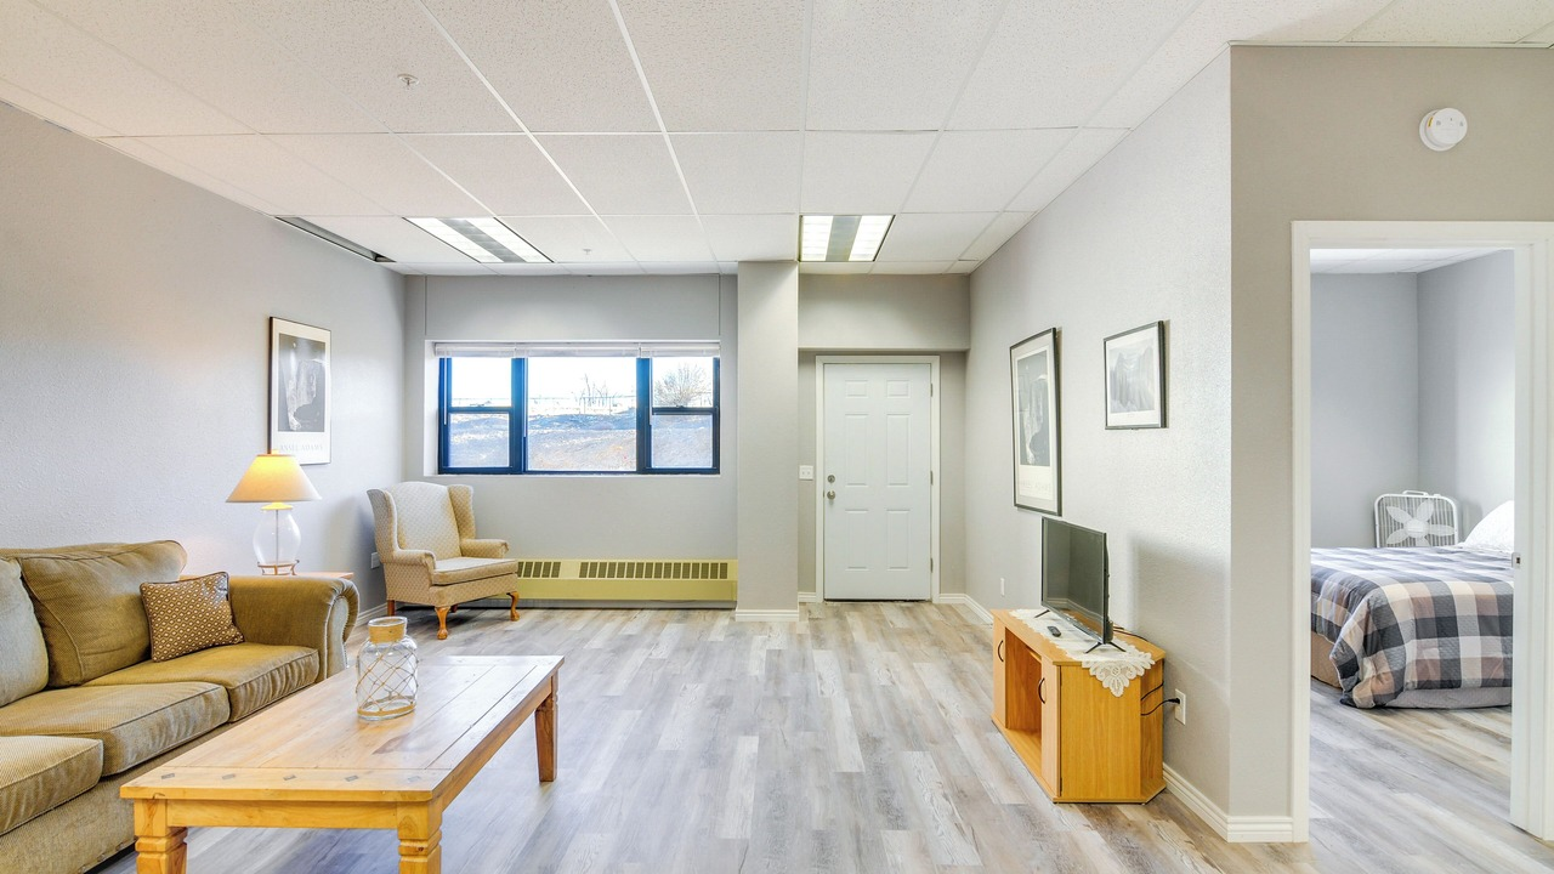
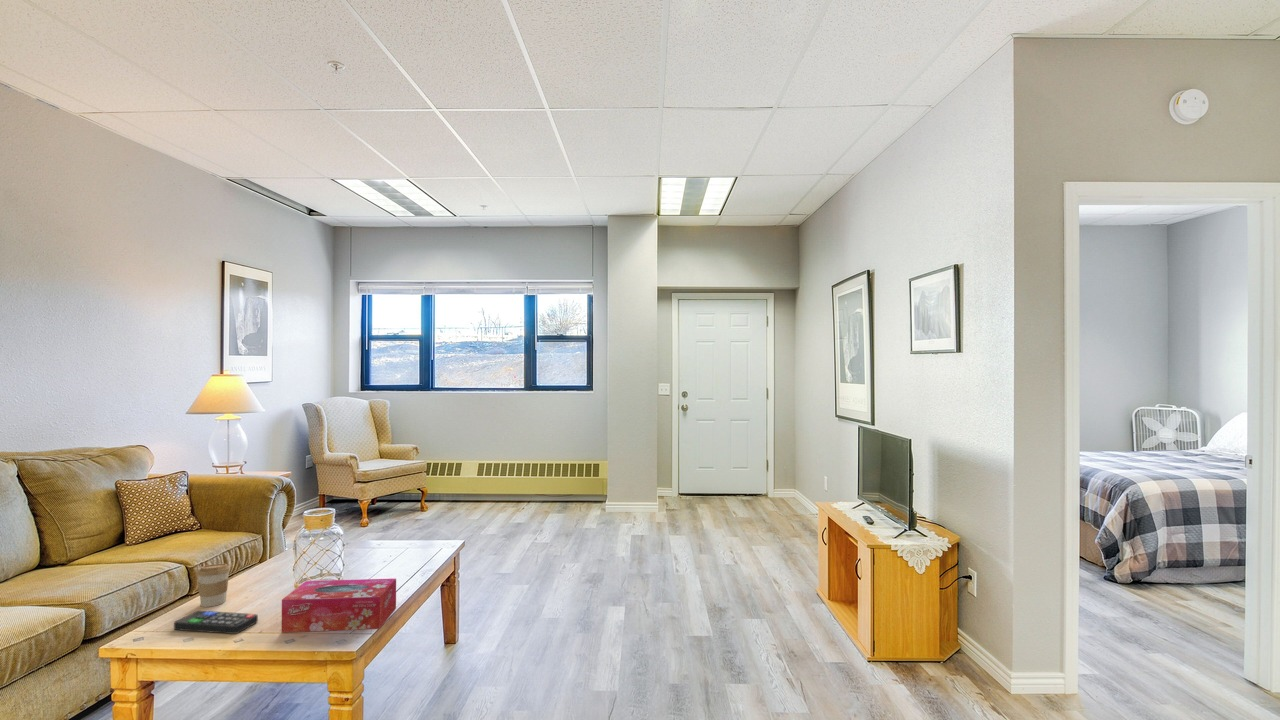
+ coffee cup (213, 583)
+ tissue box (341, 604)
+ remote control (216, 621)
